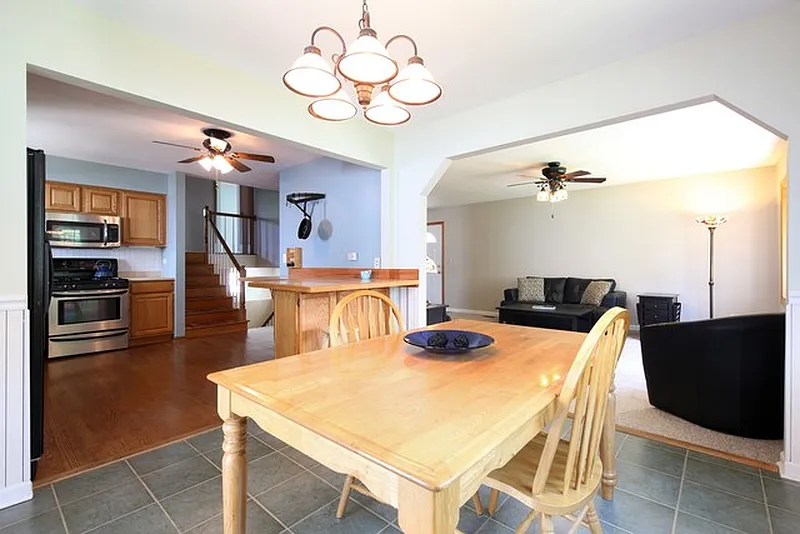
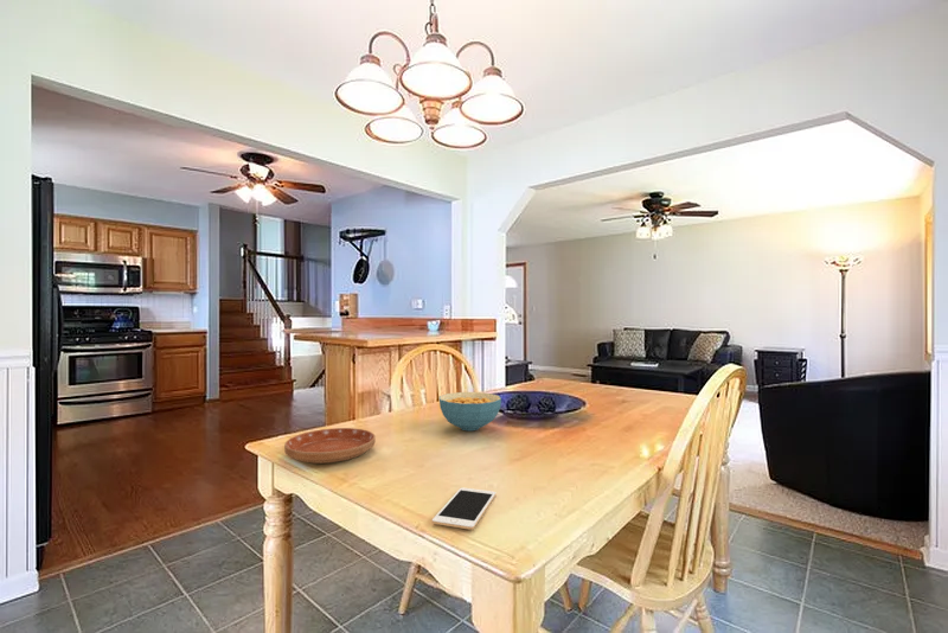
+ cereal bowl (469, 413)
+ cell phone (466, 506)
+ saucer (331, 445)
